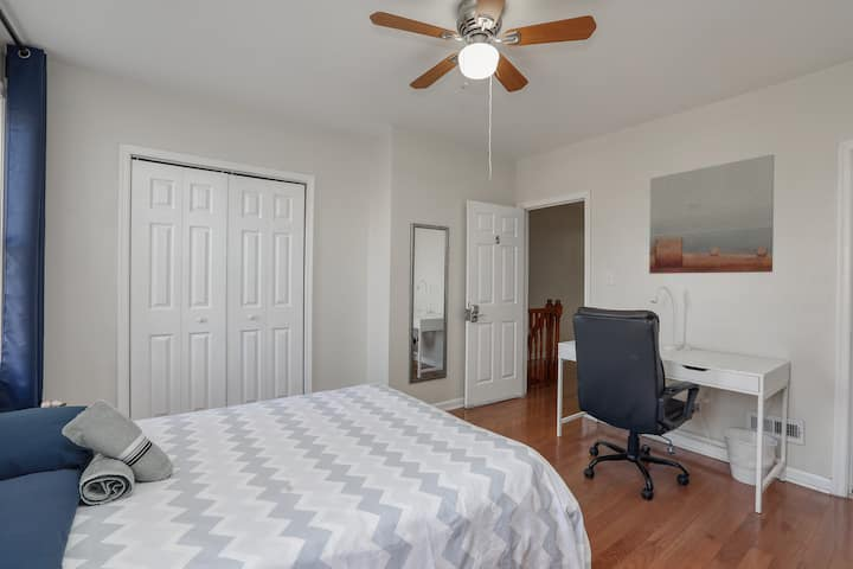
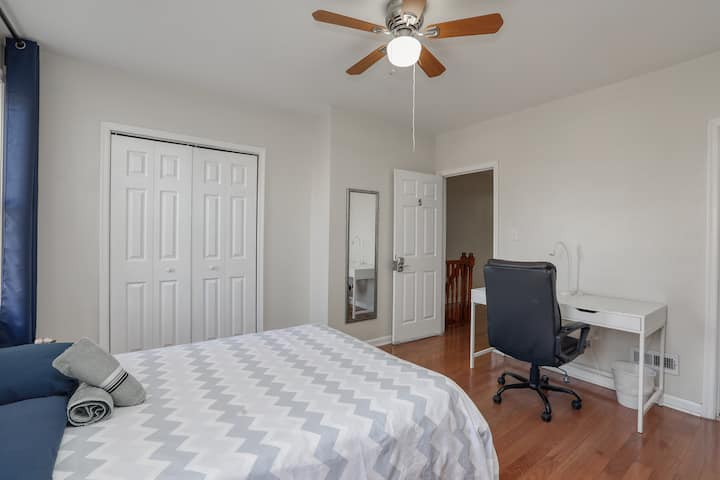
- wall art (705, 220)
